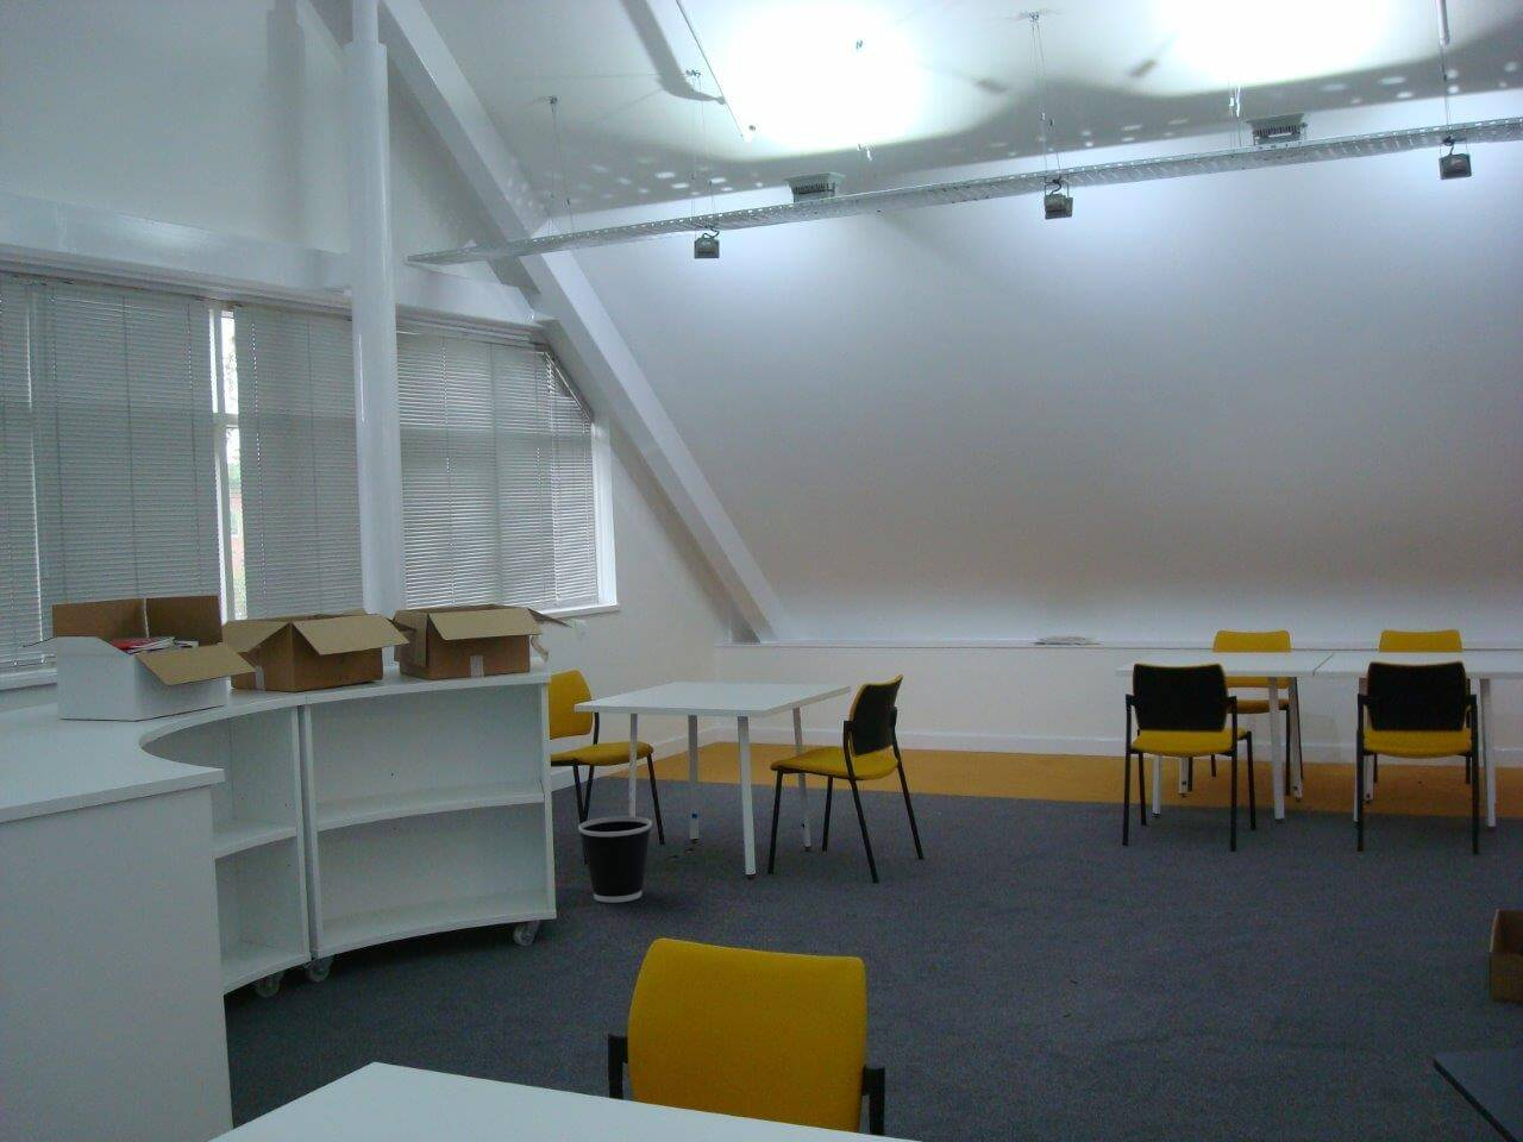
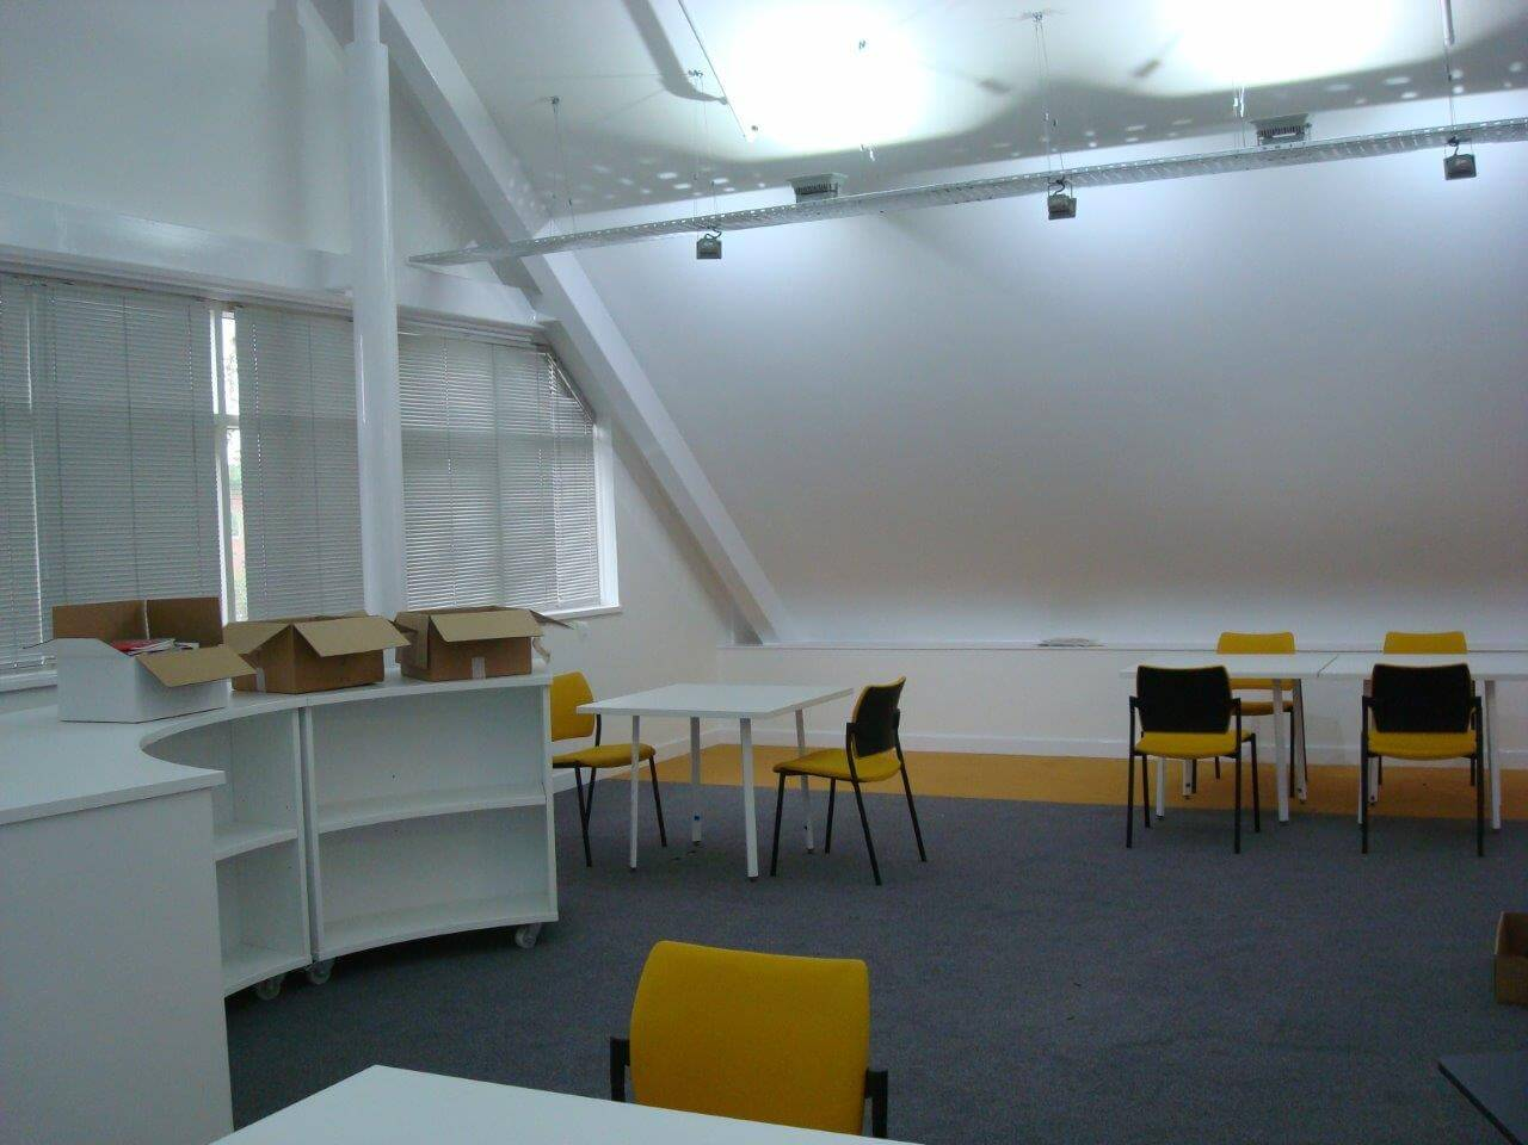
- wastebasket (616, 859)
